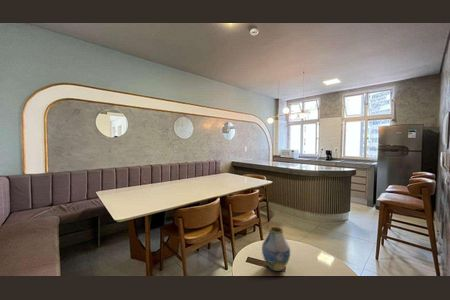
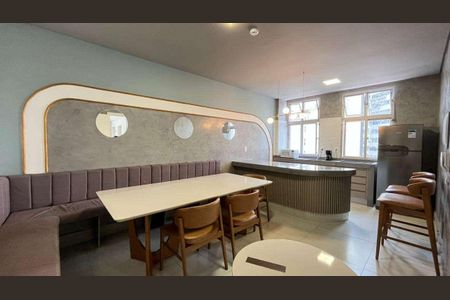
- vase (275, 248)
